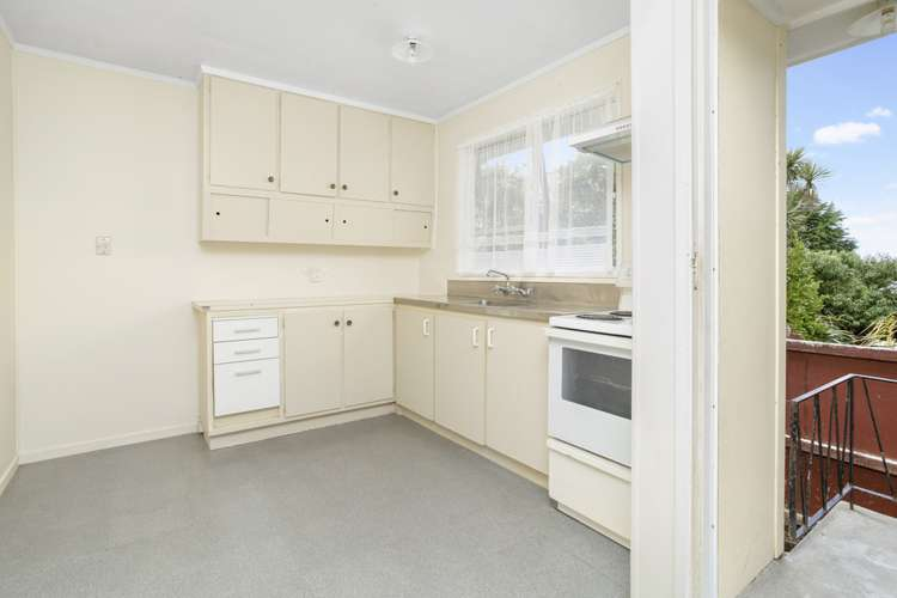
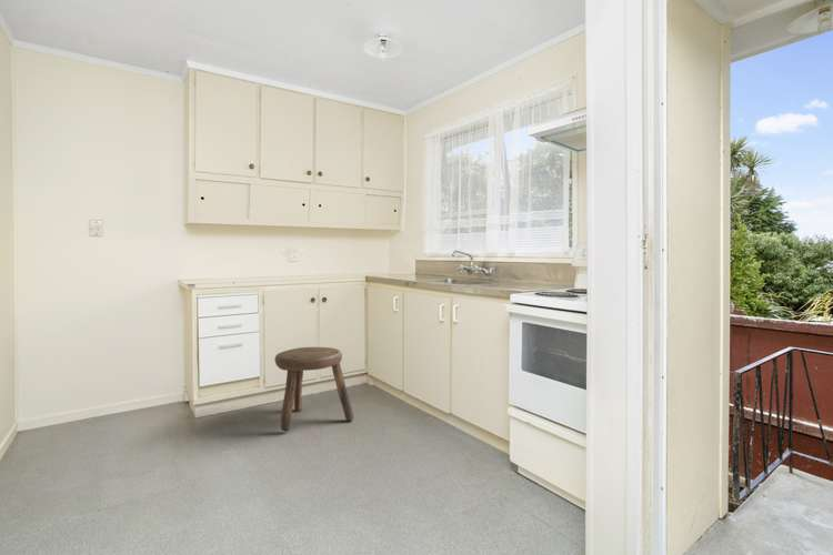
+ stool (301, 386)
